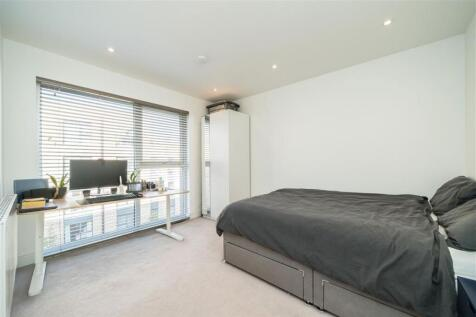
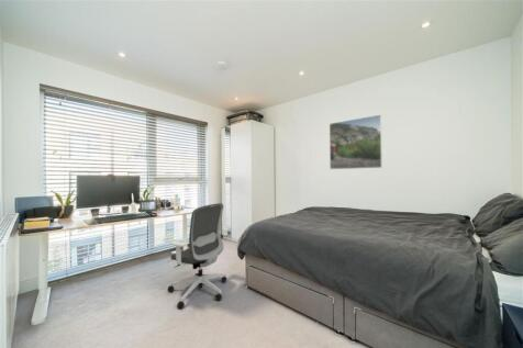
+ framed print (353, 144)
+ office chair (199, 247)
